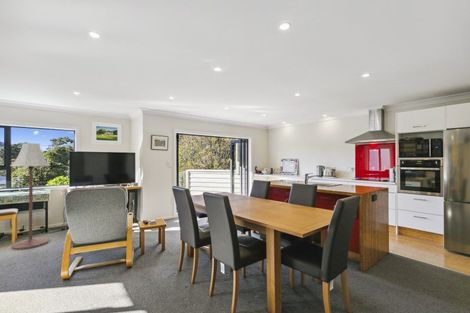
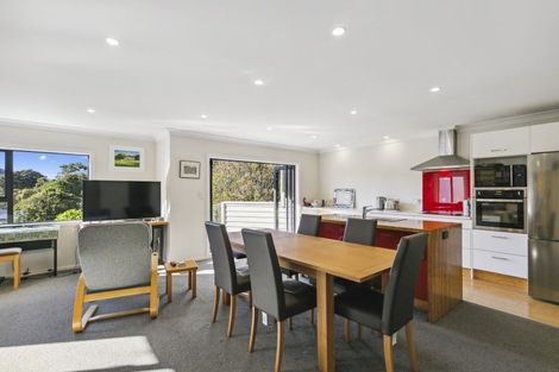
- floor lamp (30, 193)
